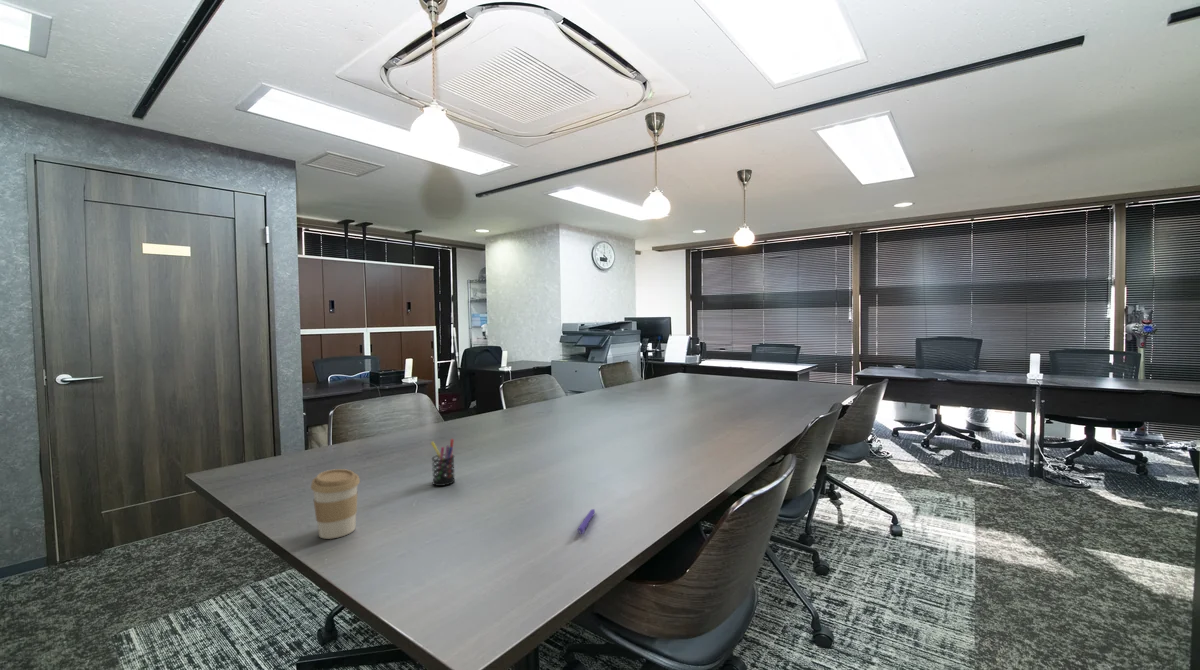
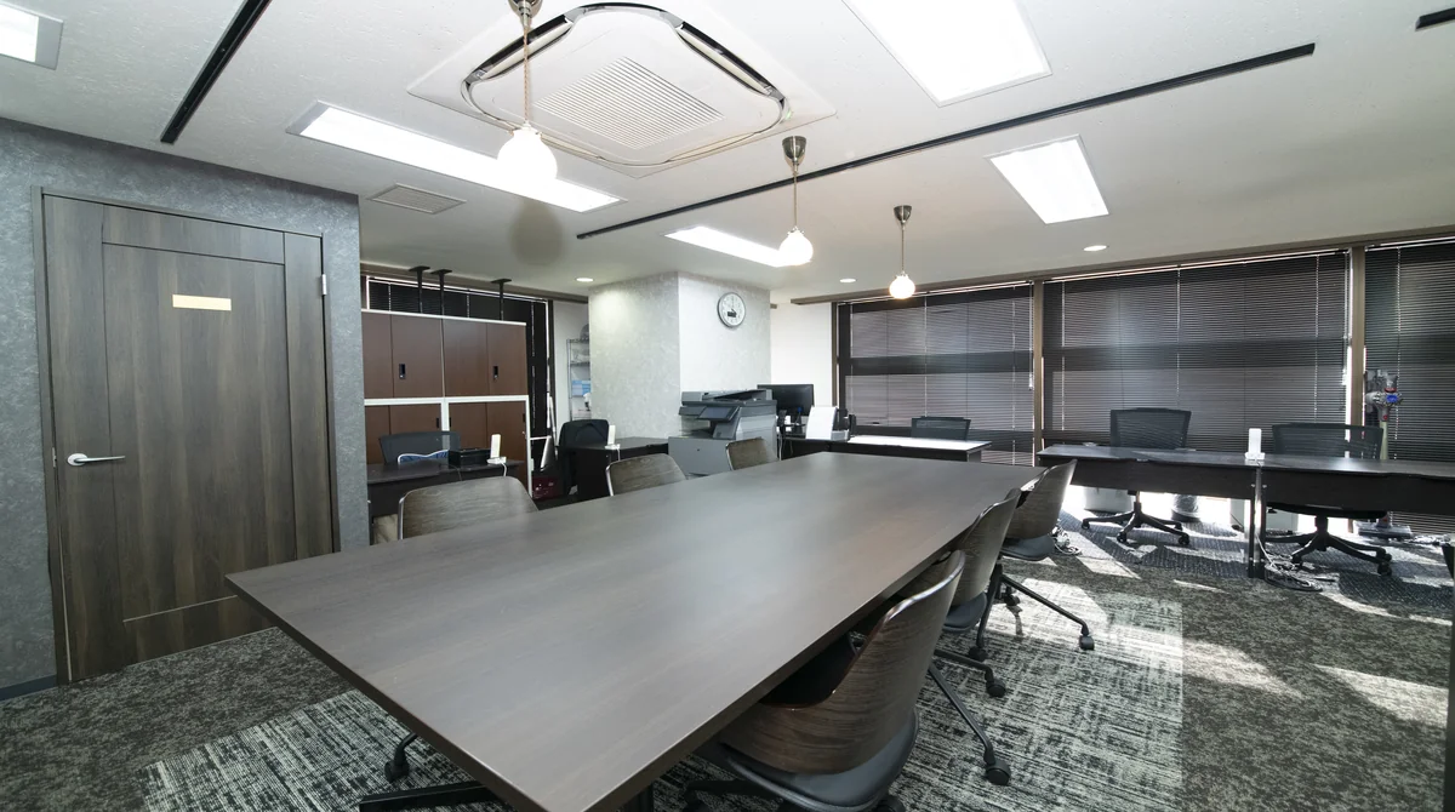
- pen (587, 519)
- pen holder (445, 459)
- coffee cup (336, 502)
